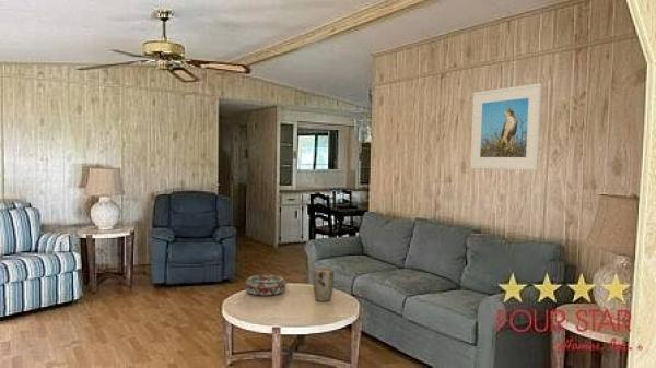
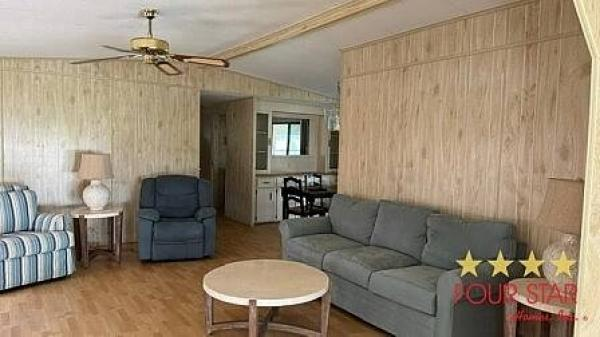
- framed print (503, 129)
- plant pot (323, 284)
- decorative bowl (265, 284)
